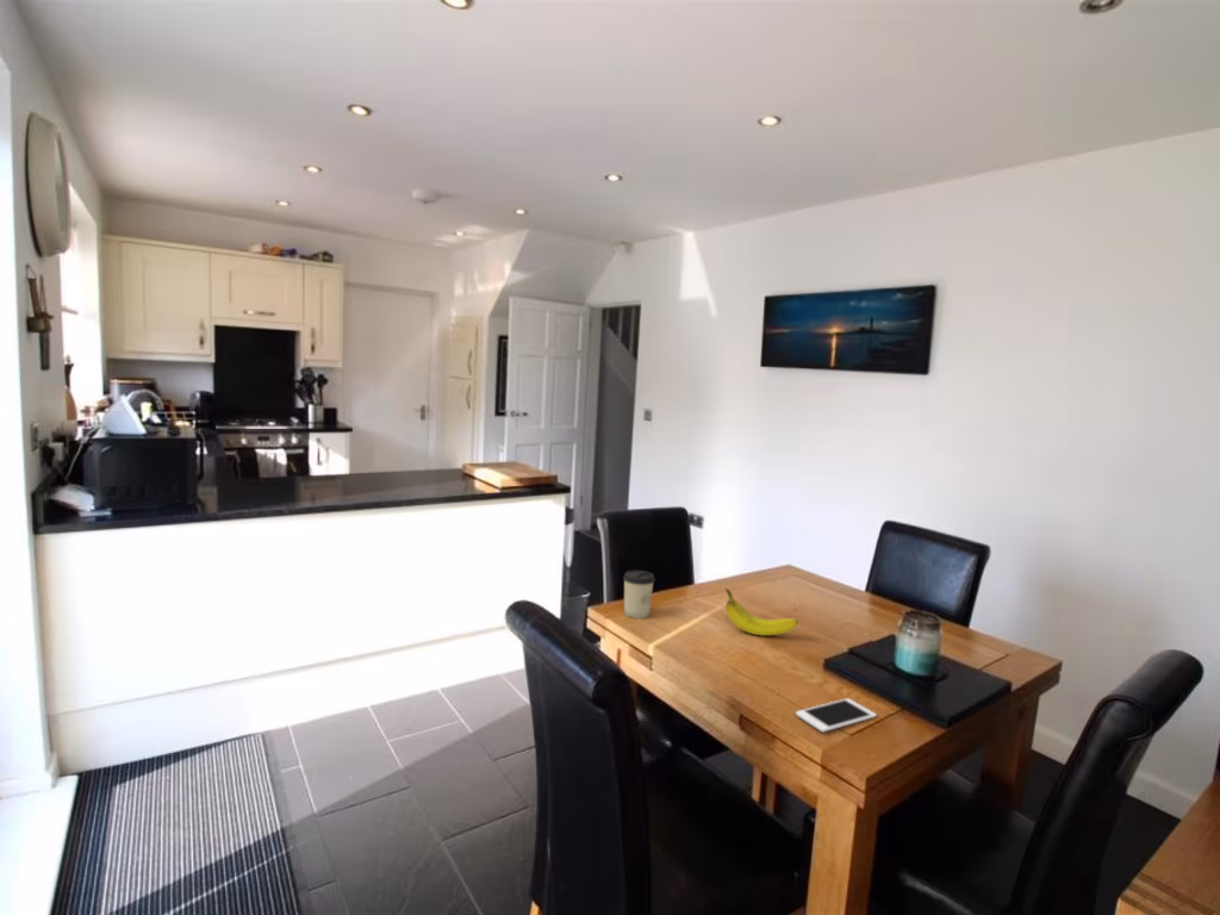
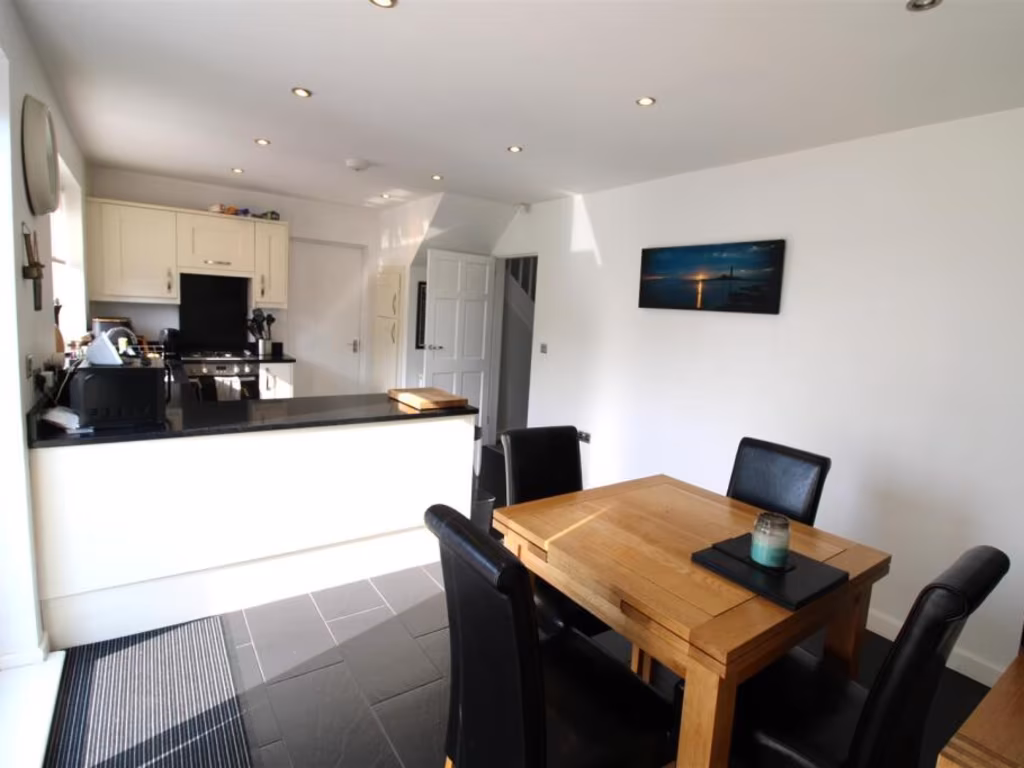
- cup (637, 593)
- cell phone (835, 714)
- fruit (758, 617)
